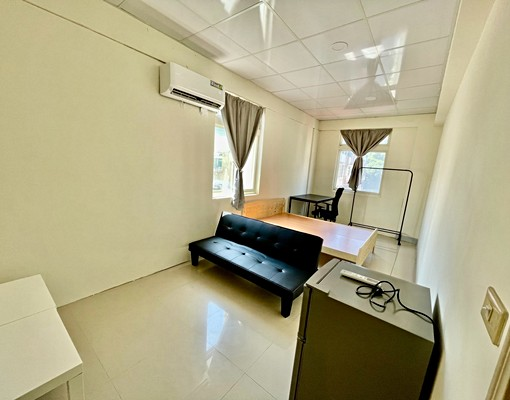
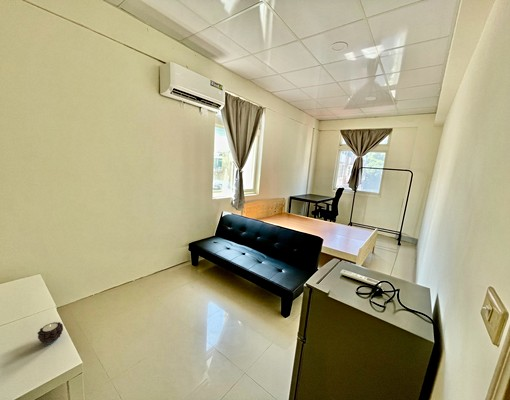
+ candle (50, 332)
